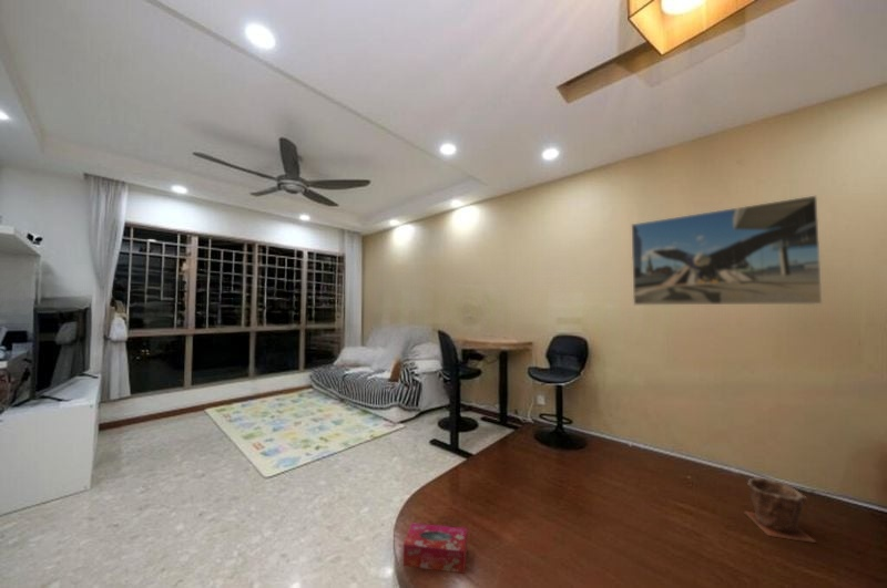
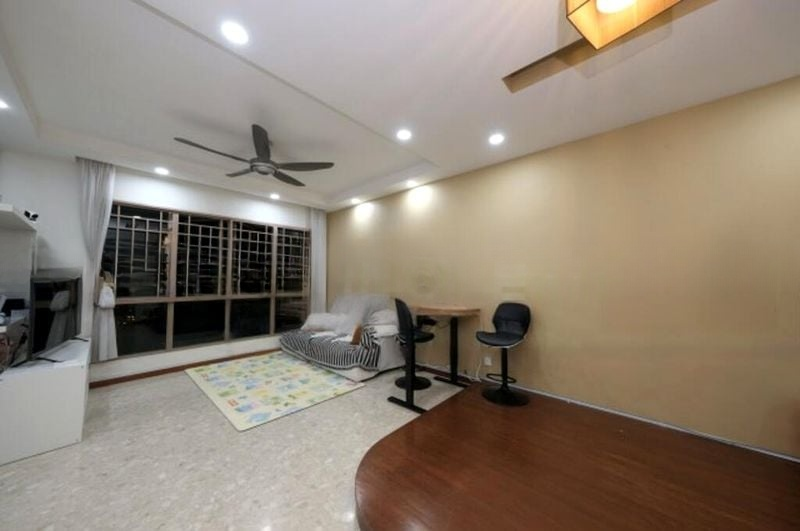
- plant pot (776, 506)
- tissue box (436, 546)
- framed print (712, 258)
